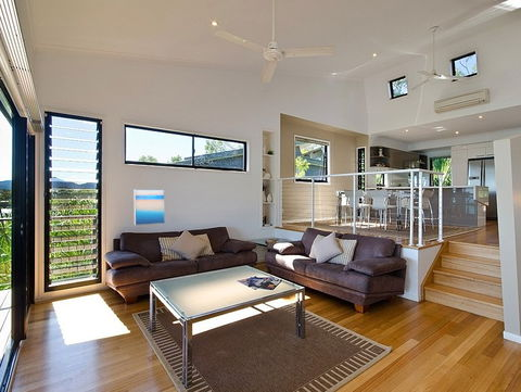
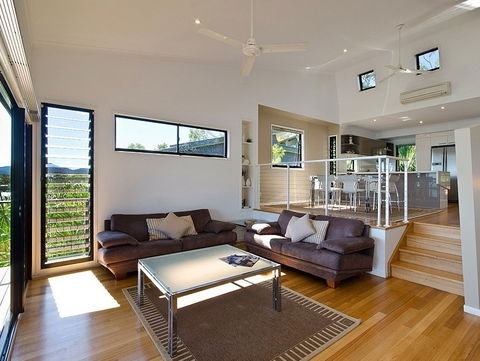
- wall art (150, 206)
